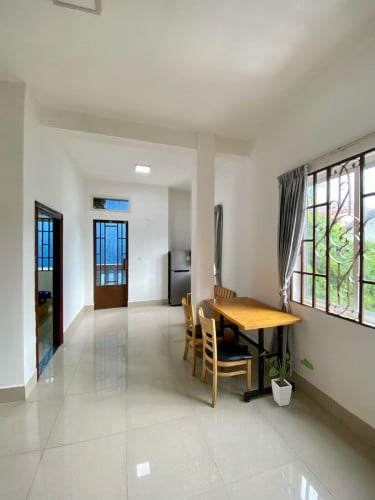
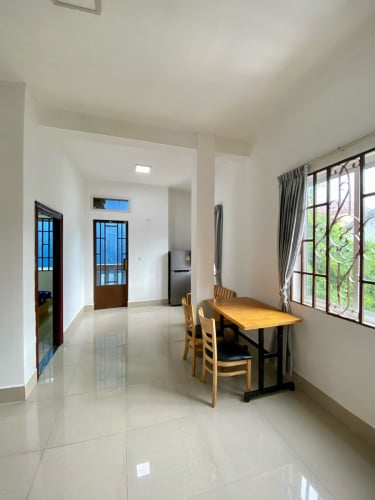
- house plant (284, 379)
